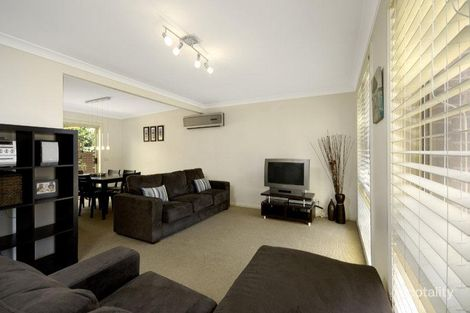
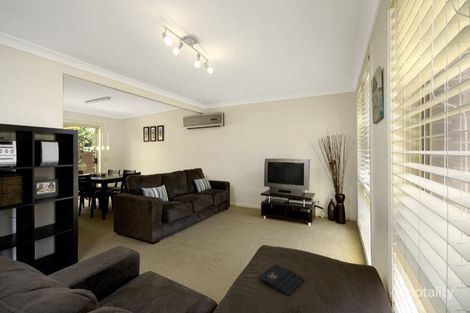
+ notebook (281, 277)
